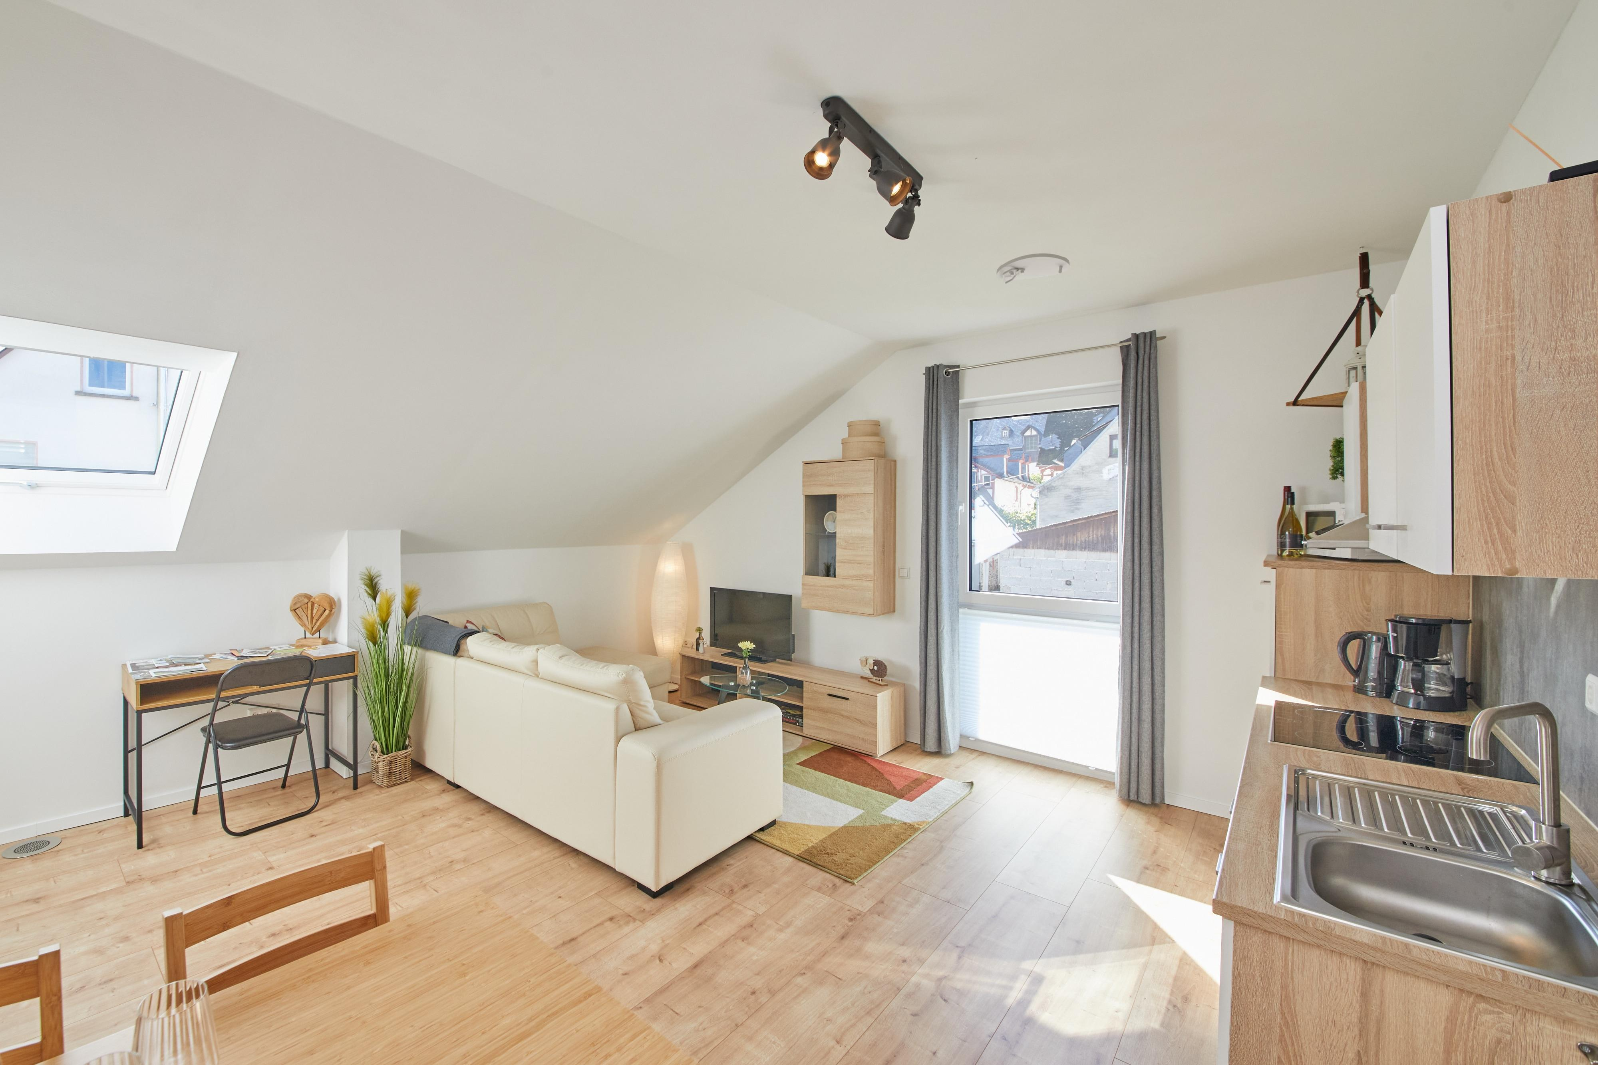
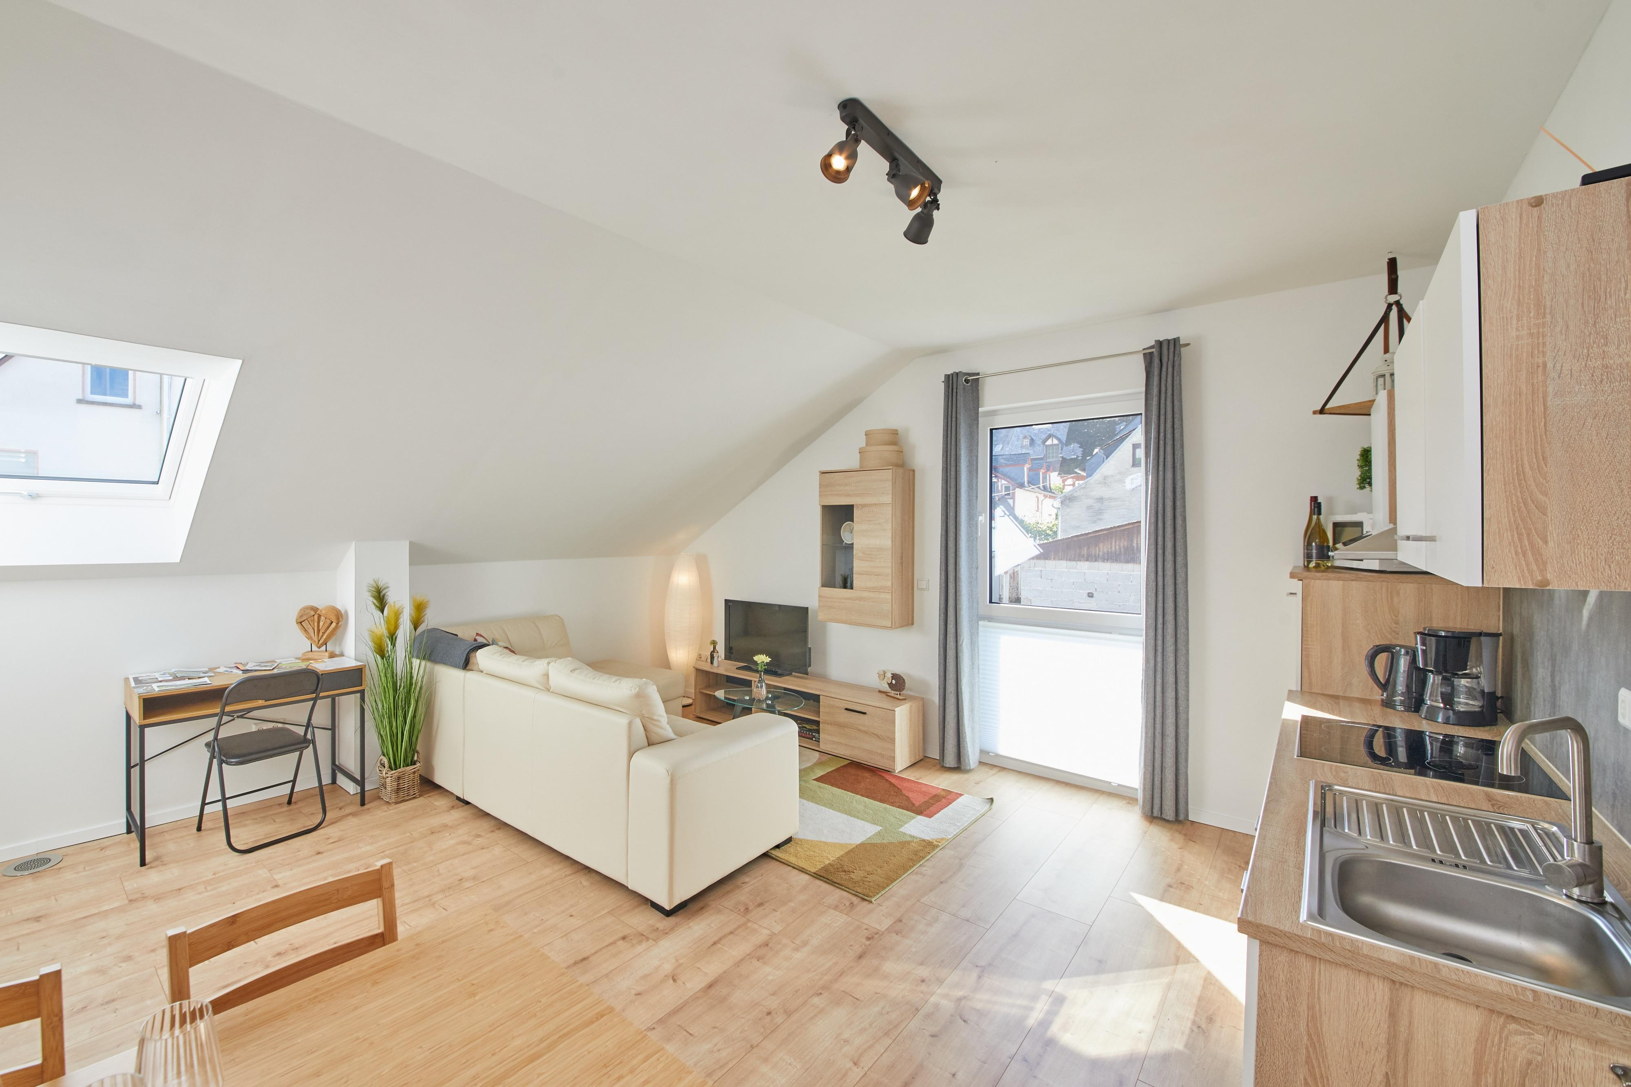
- smoke detector (1032, 271)
